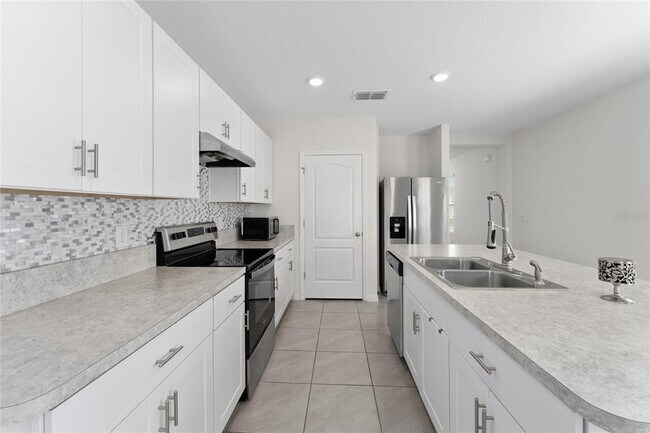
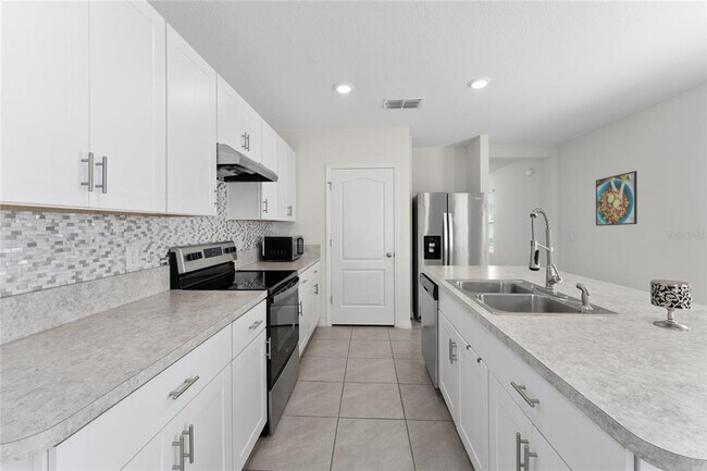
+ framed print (615, 200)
